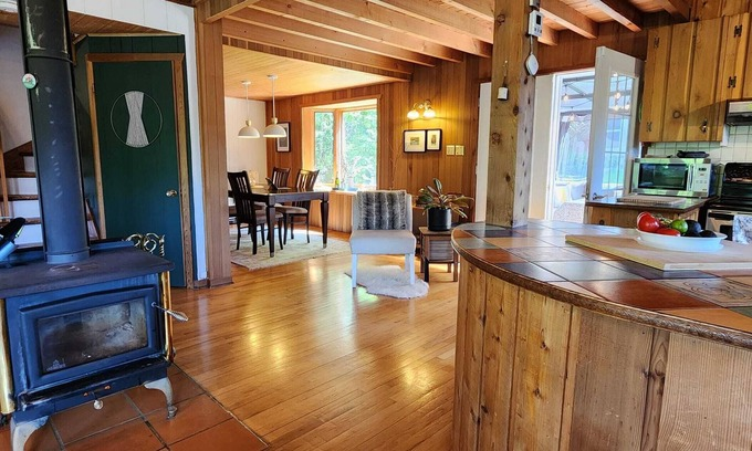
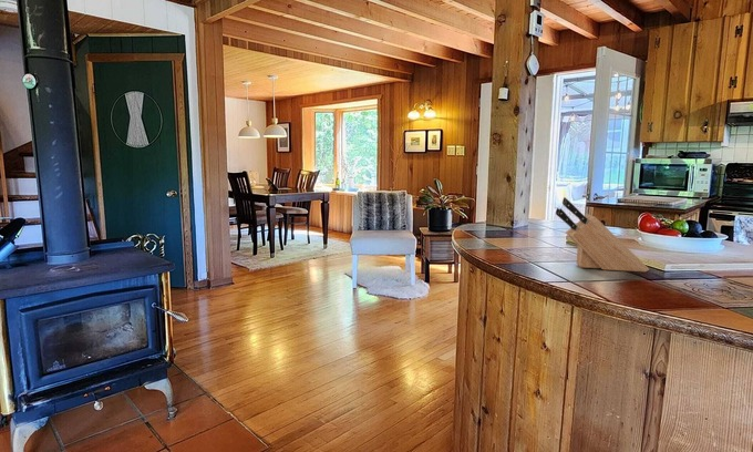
+ knife block (600, 233)
